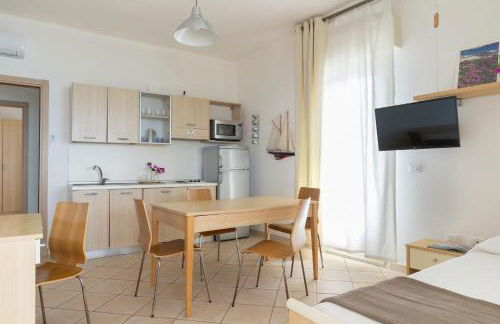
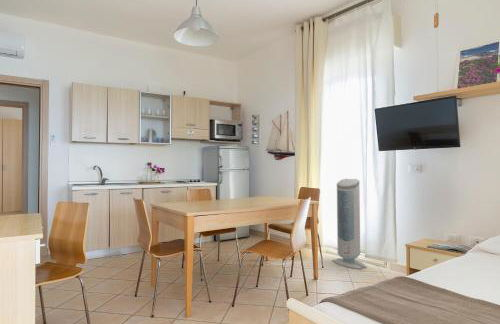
+ air purifier (348, 220)
